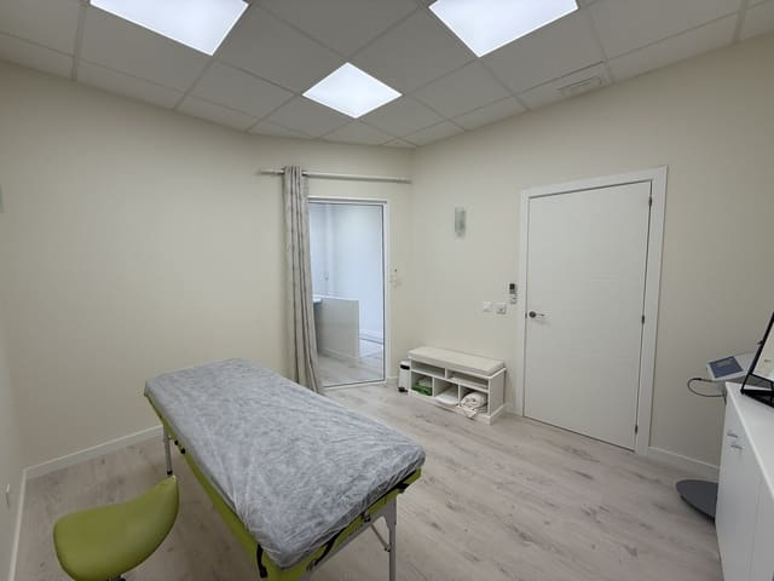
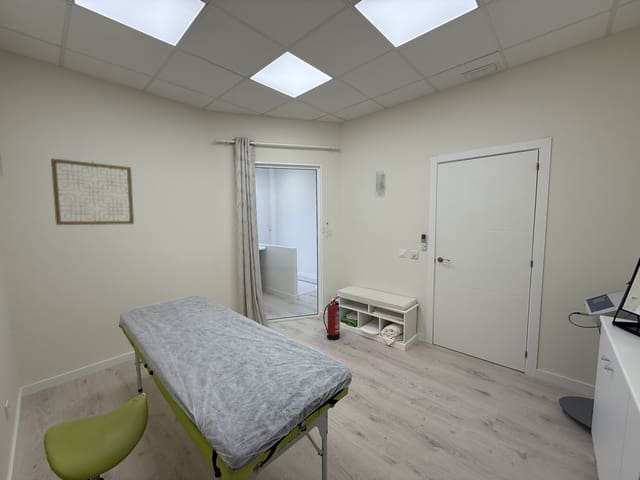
+ fire extinguisher (331, 318)
+ wall art (95, 192)
